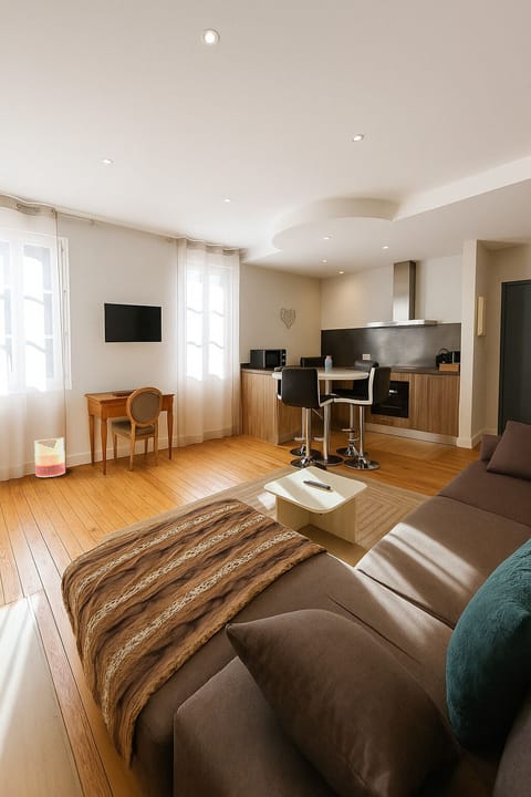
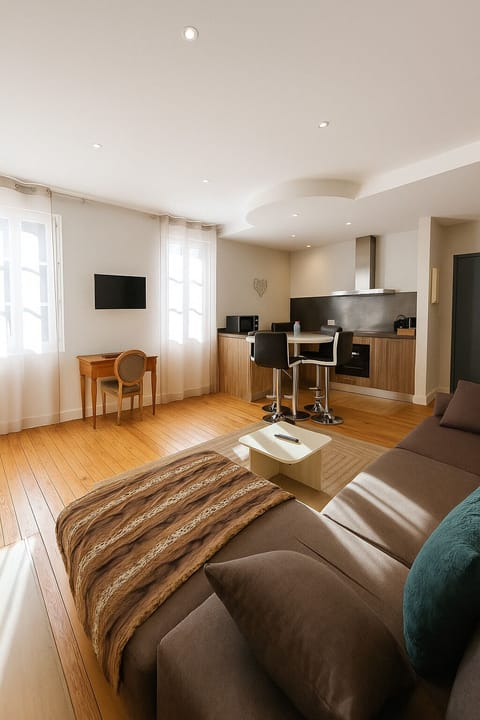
- basket (50, 456)
